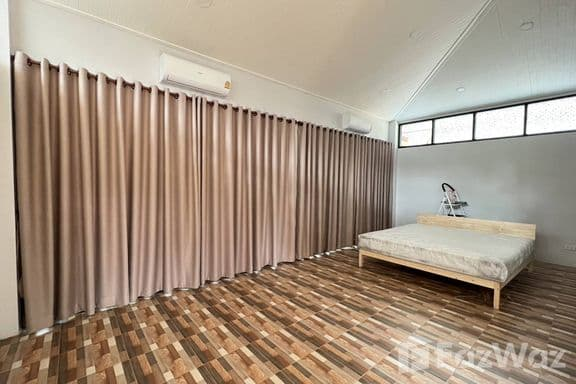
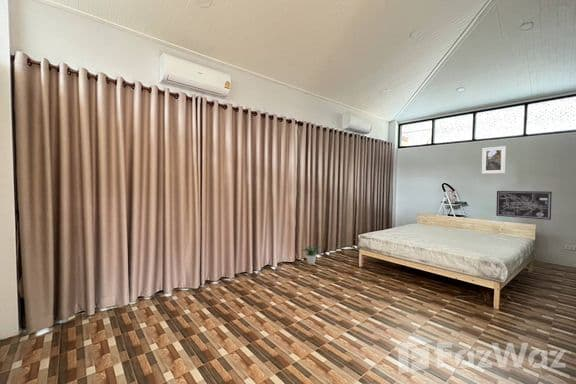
+ wall art (522, 204)
+ potted plant (312, 255)
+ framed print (493, 160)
